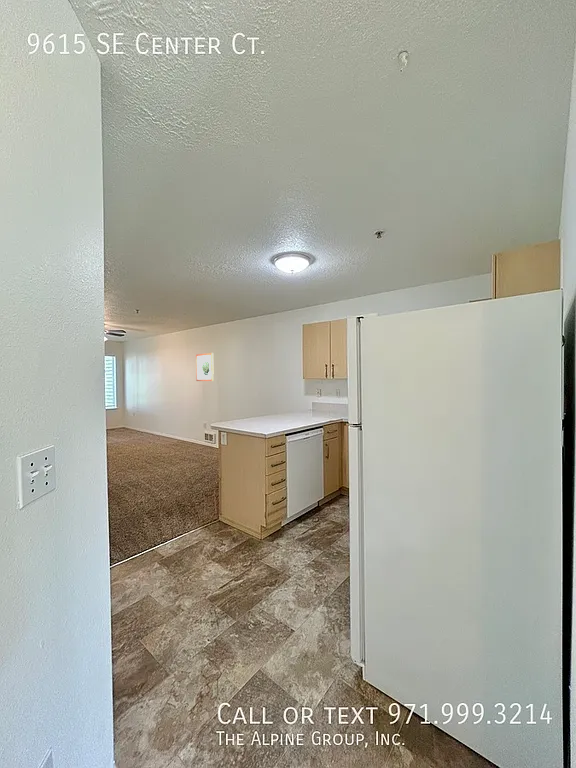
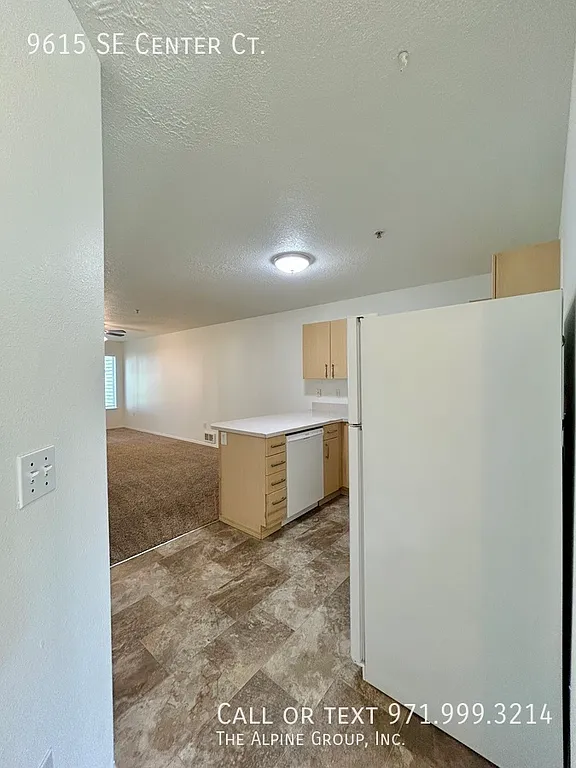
- wall art (204, 367)
